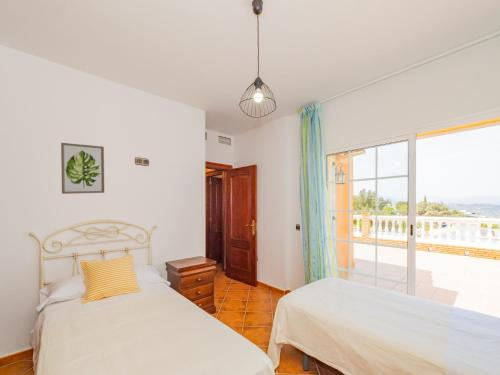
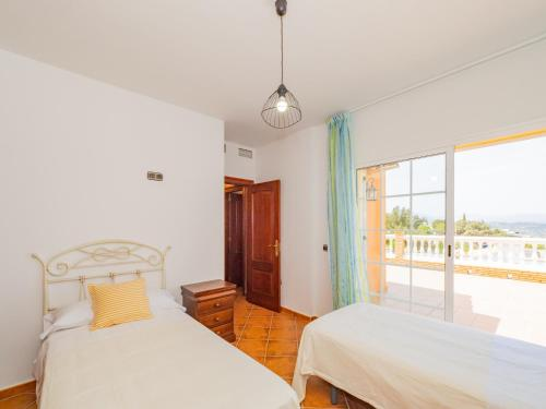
- wall art (83, 169)
